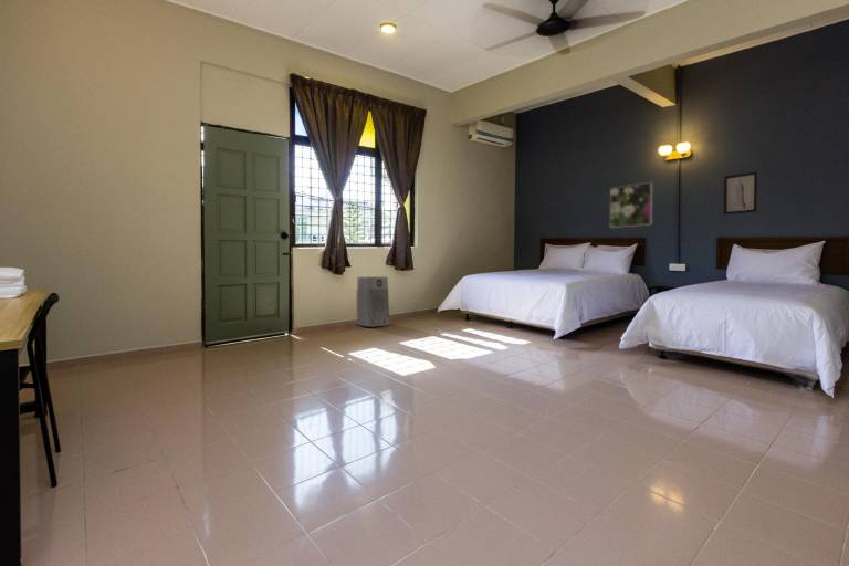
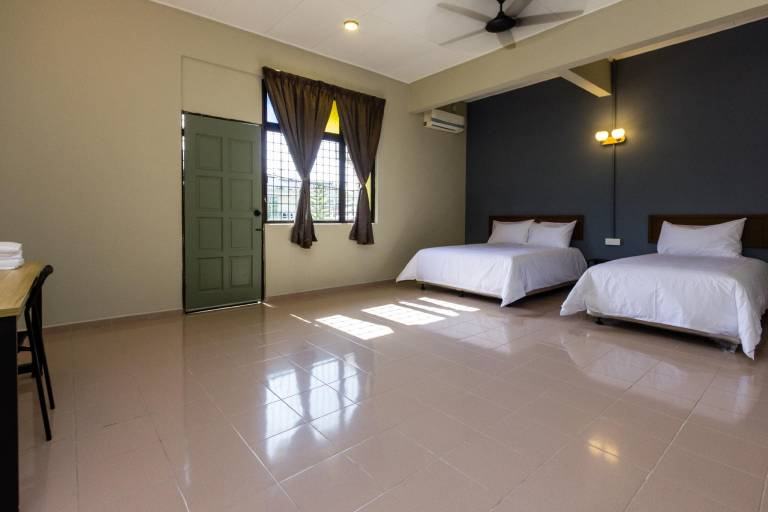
- air purifier (371, 301)
- wall art (740, 193)
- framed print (630, 206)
